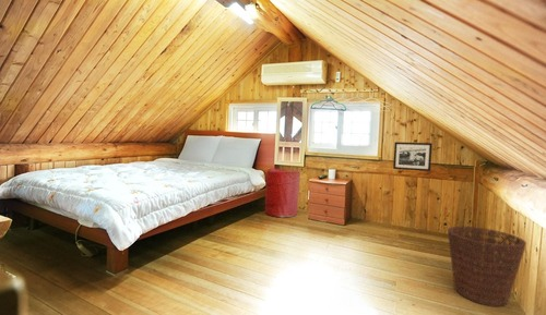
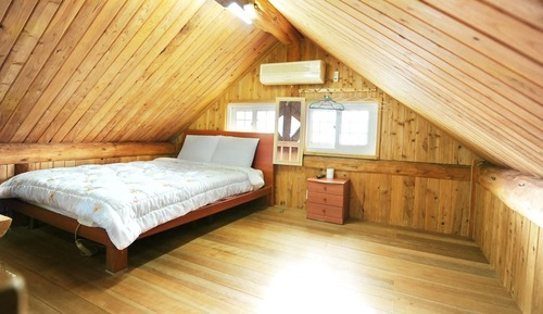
- picture frame (412, 156)
- basket (482, 265)
- laundry hamper (282, 191)
